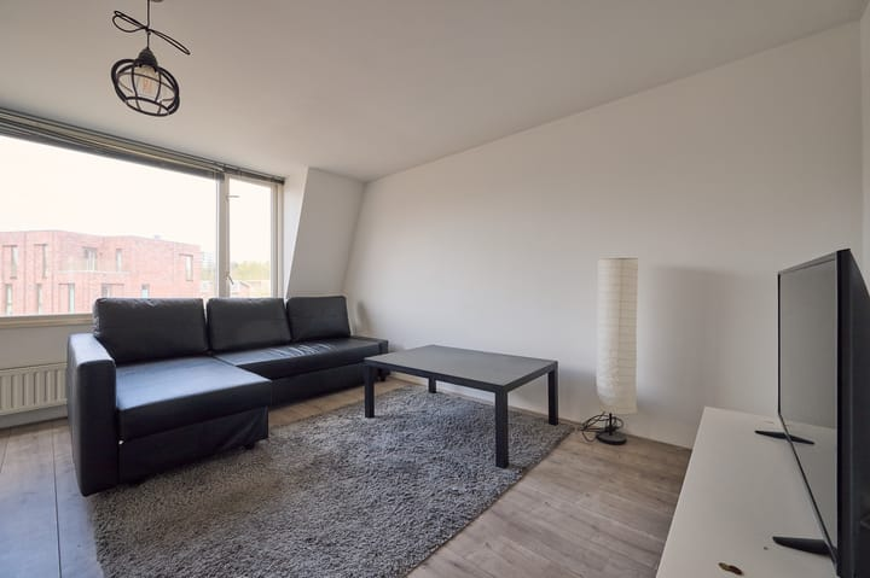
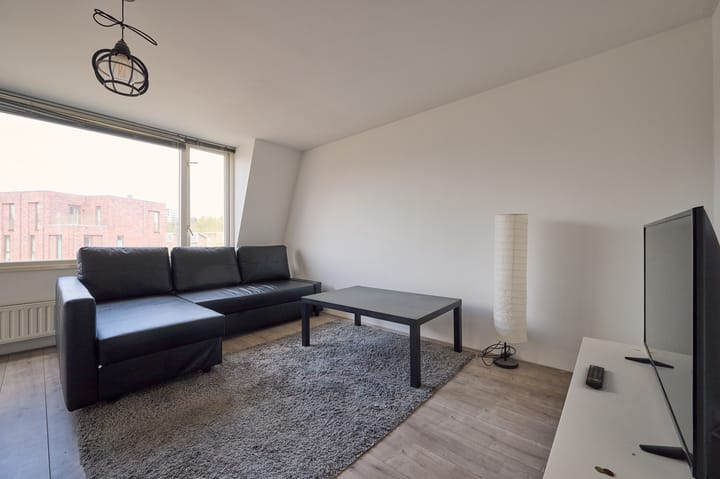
+ remote control (595, 376)
